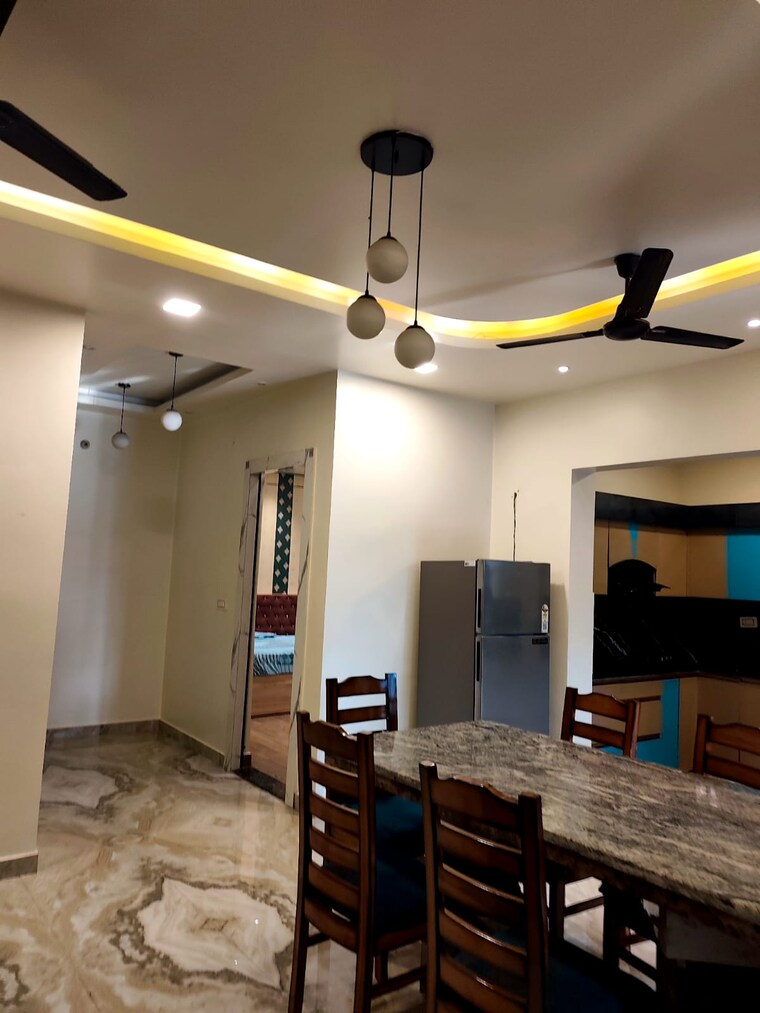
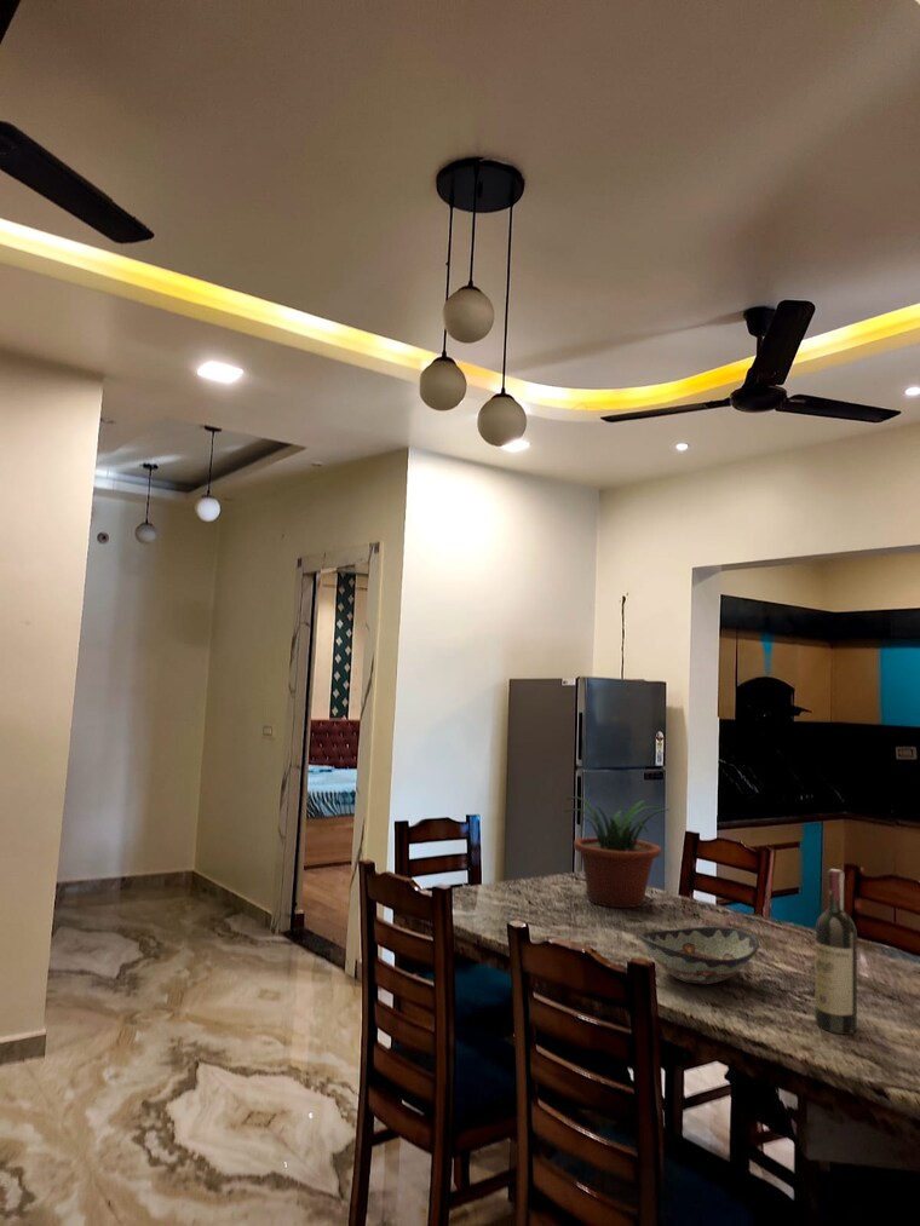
+ wine bottle (835, 948)
+ potted plant (615, 850)
+ decorative bowl (697, 956)
